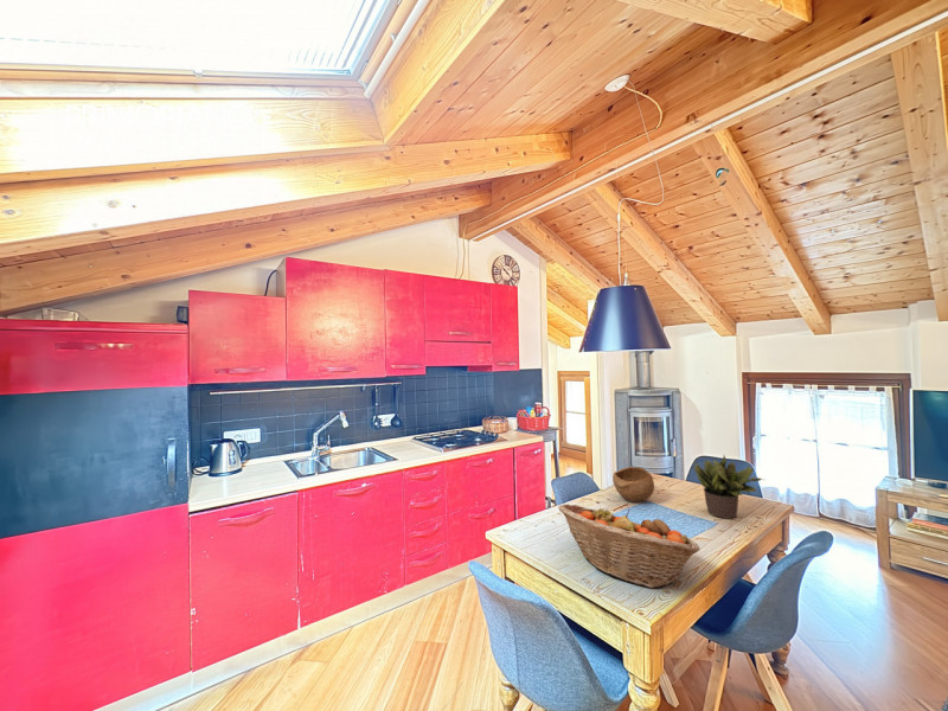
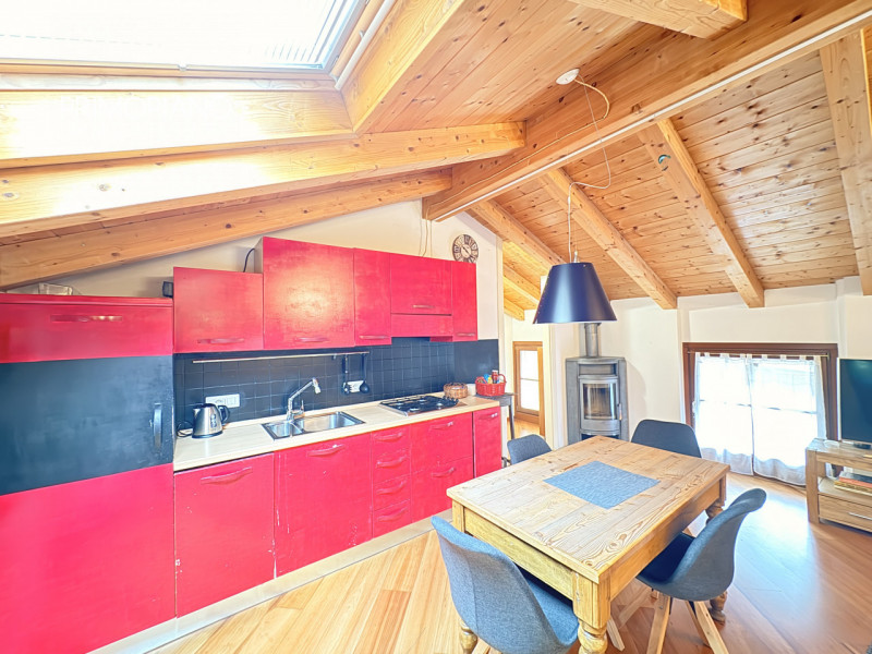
- potted plant (728, 486)
- fruit basket (622, 534)
- bowl (633, 485)
